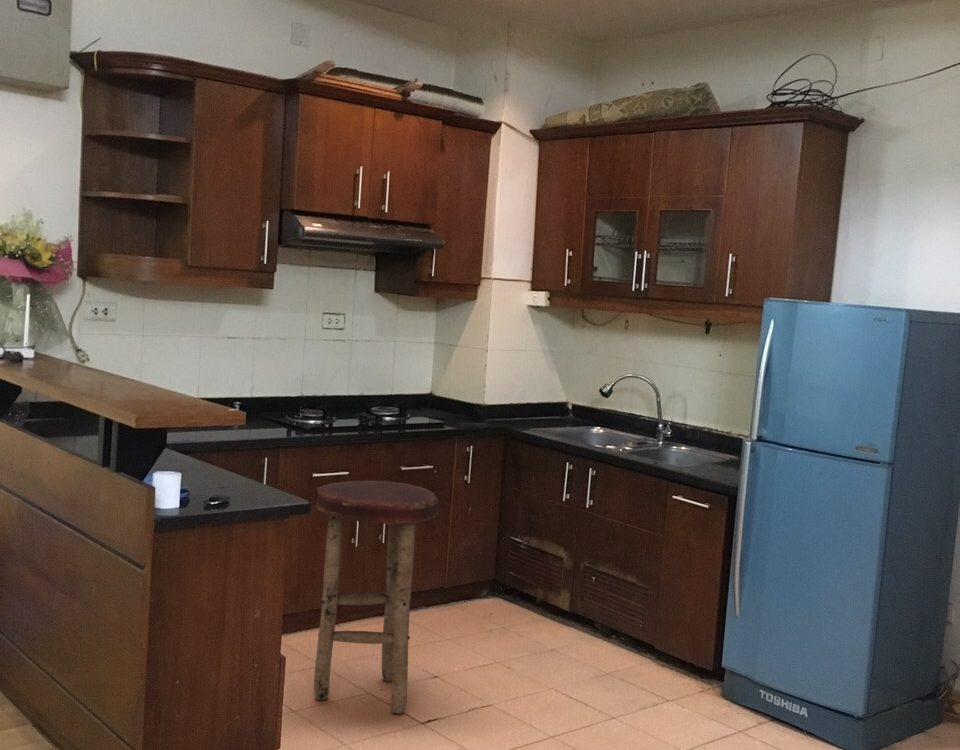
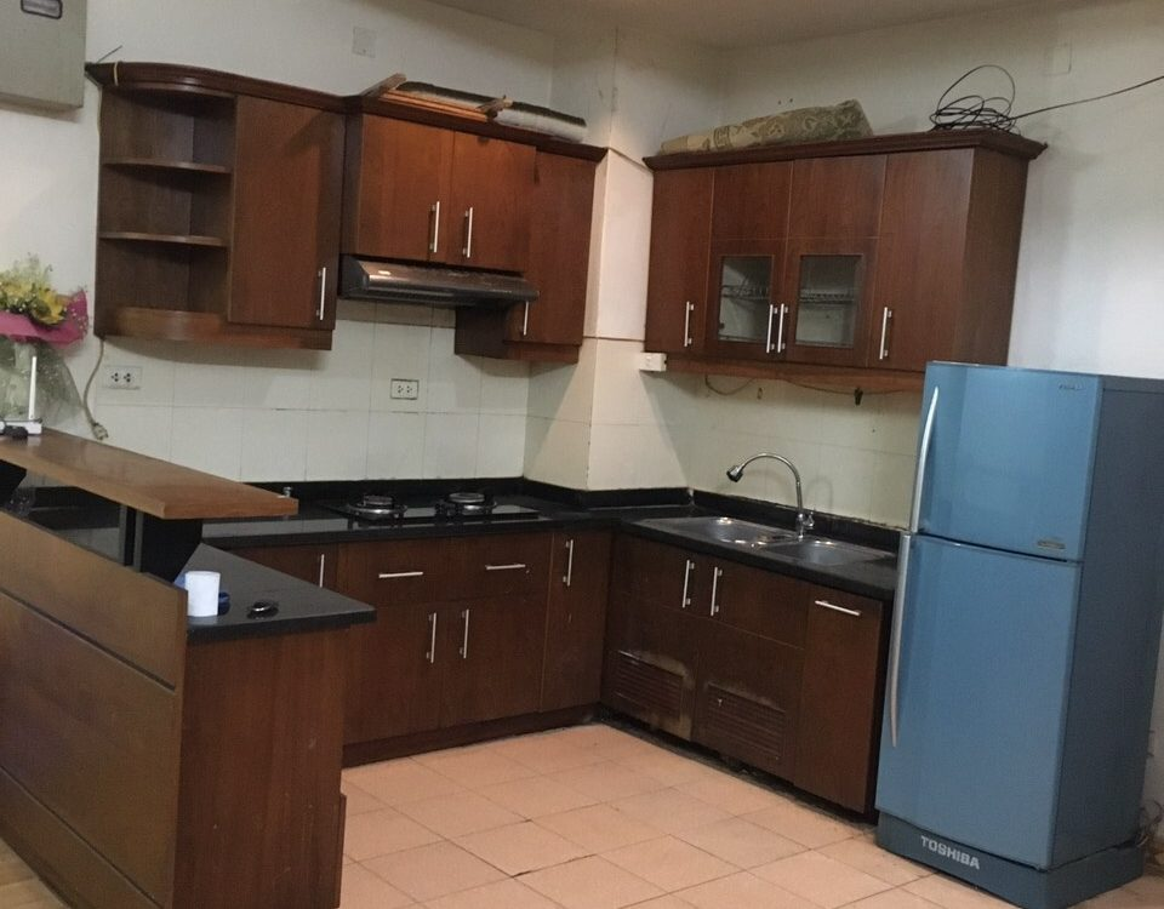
- stool (371, 594)
